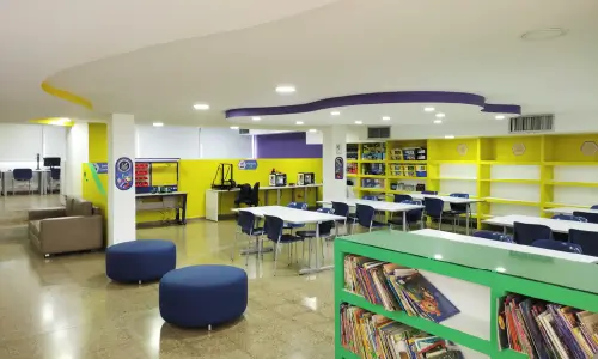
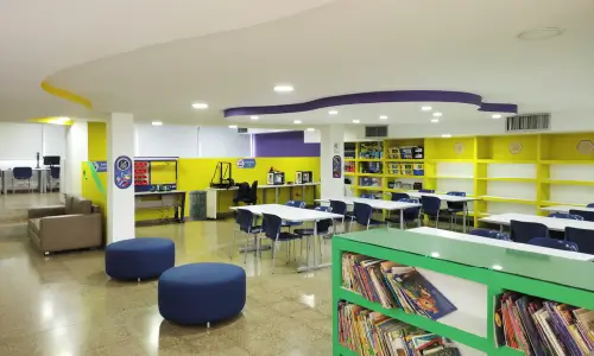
+ trash can (197, 204)
